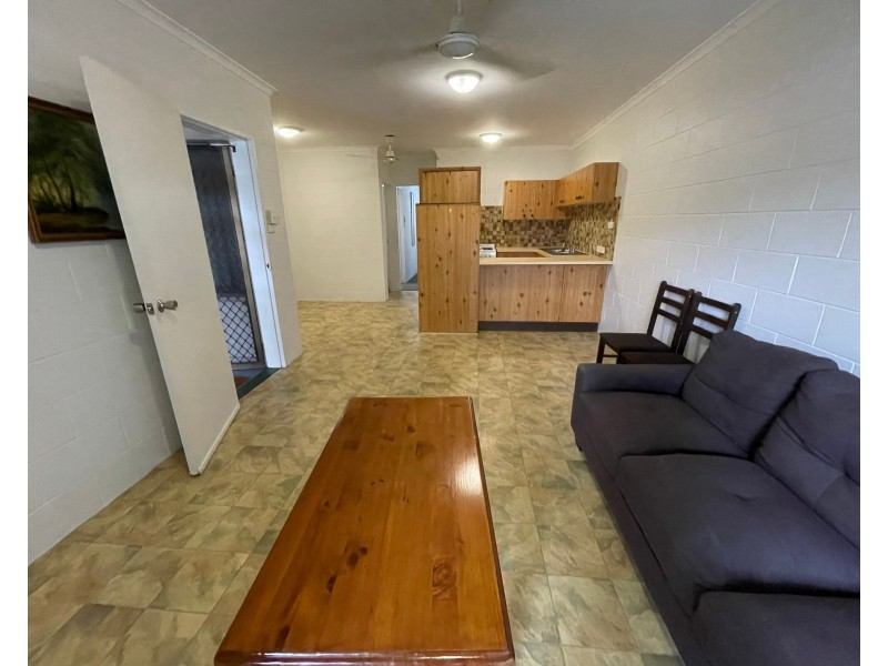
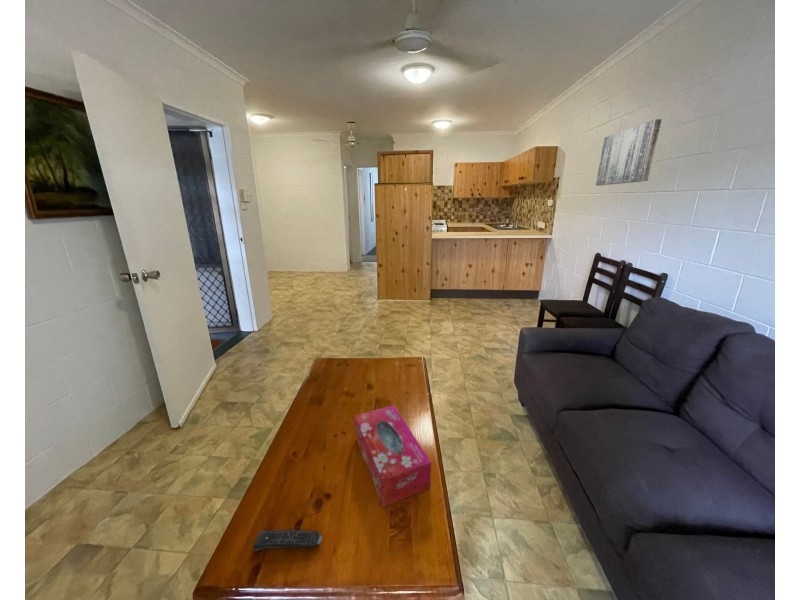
+ tissue box (389, 448)
+ remote control (289, 539)
+ wall art (623, 157)
